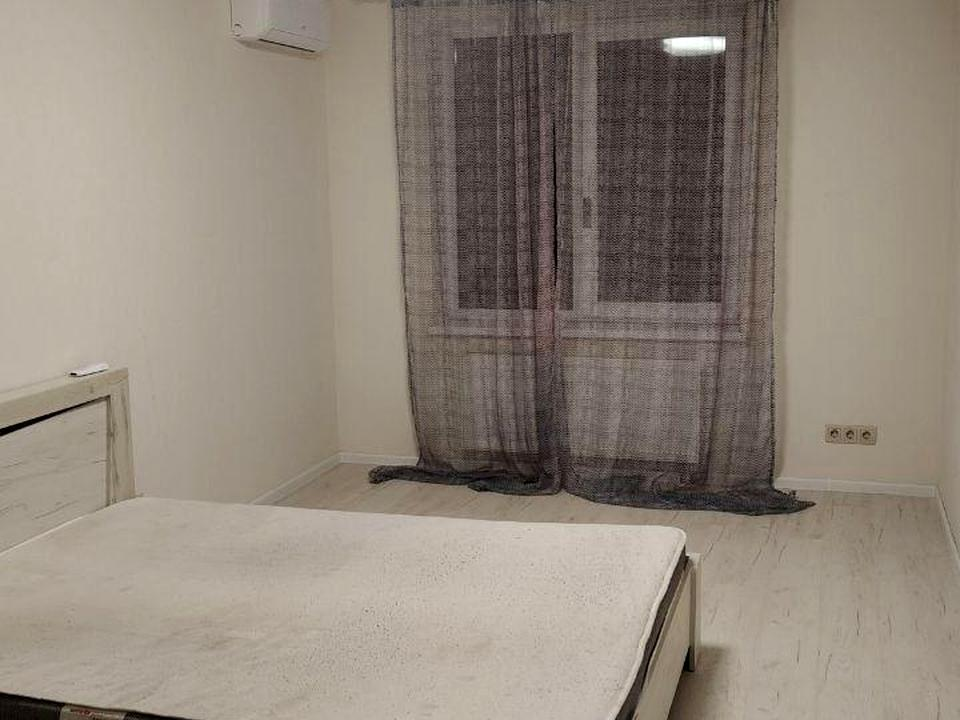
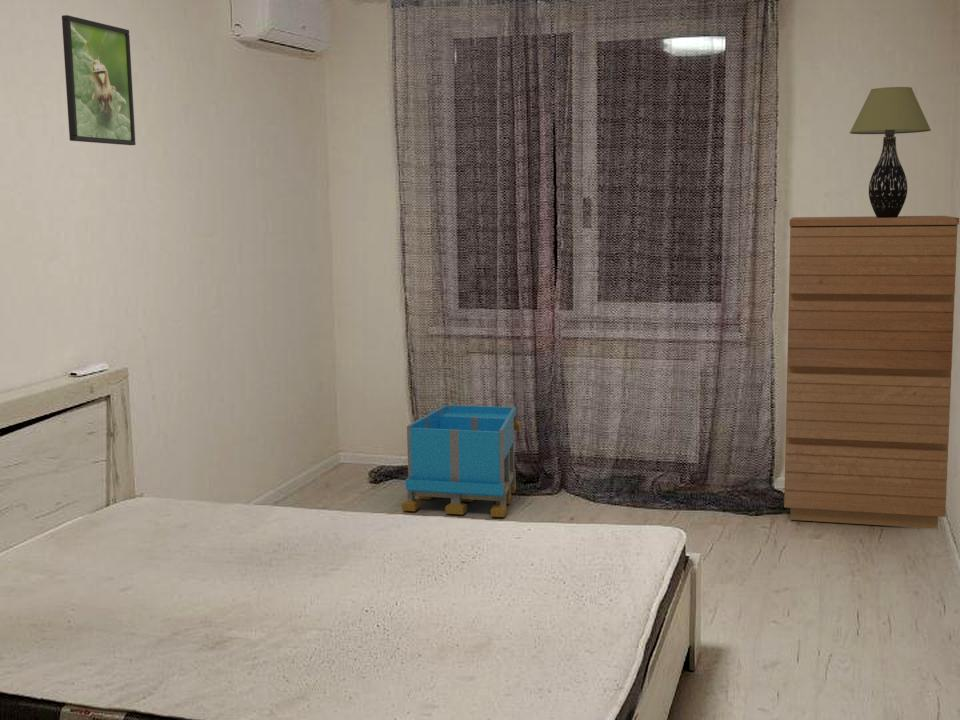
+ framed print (100, 83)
+ table lamp (889, 153)
+ dresser (865, 365)
+ storage bin (471, 457)
